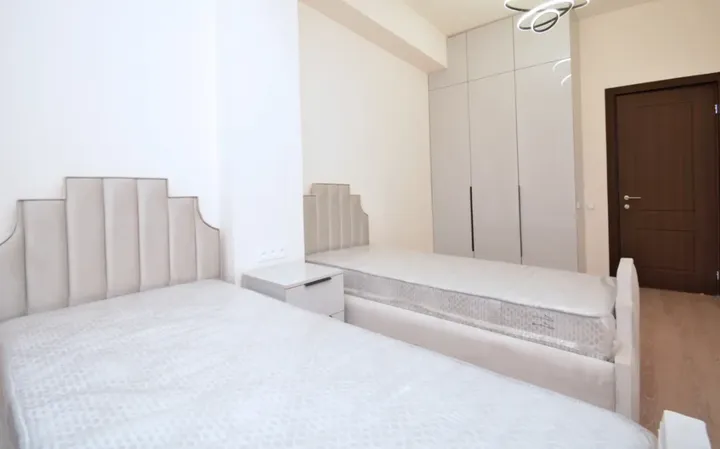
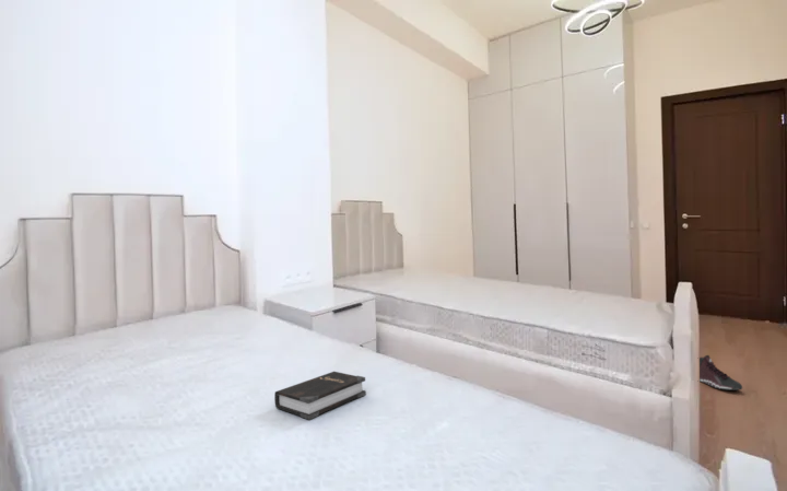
+ sneaker (714, 371)
+ hardback book (321, 391)
